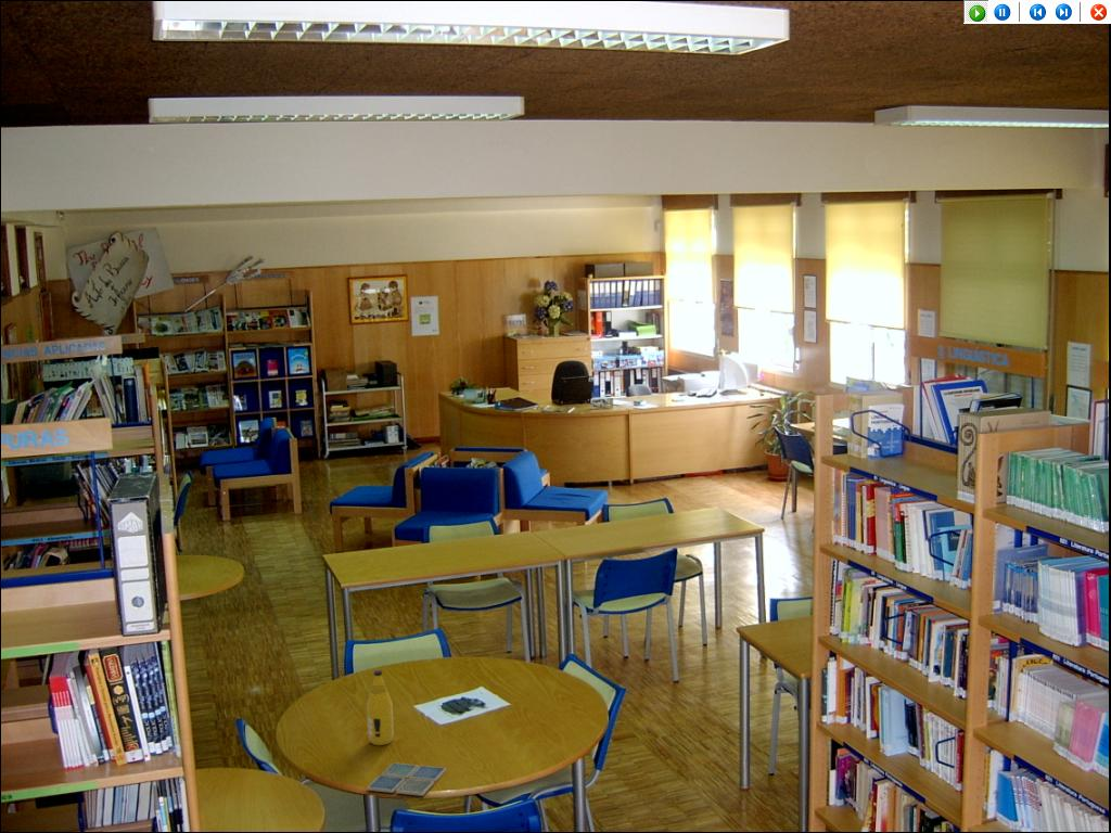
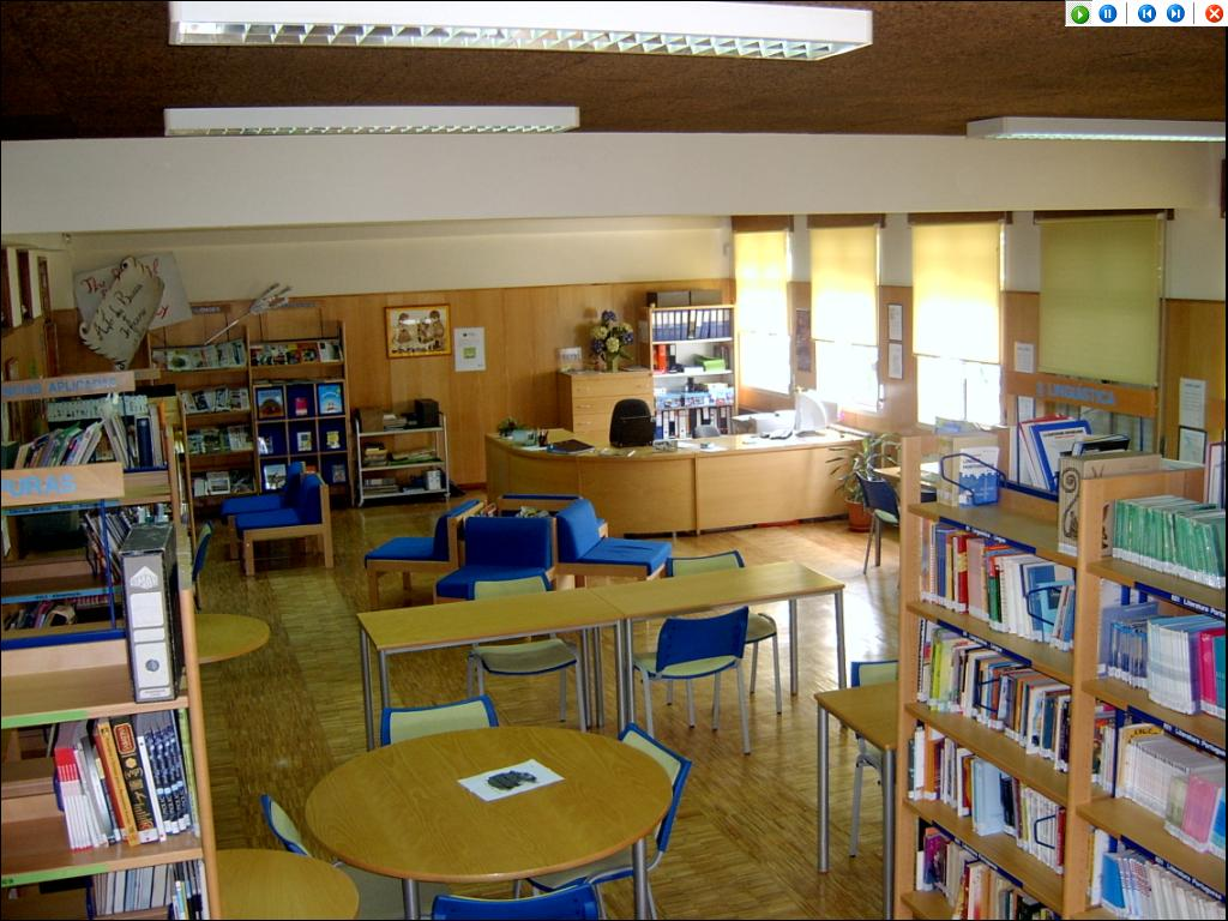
- drink coaster (407, 779)
- bottle (379, 706)
